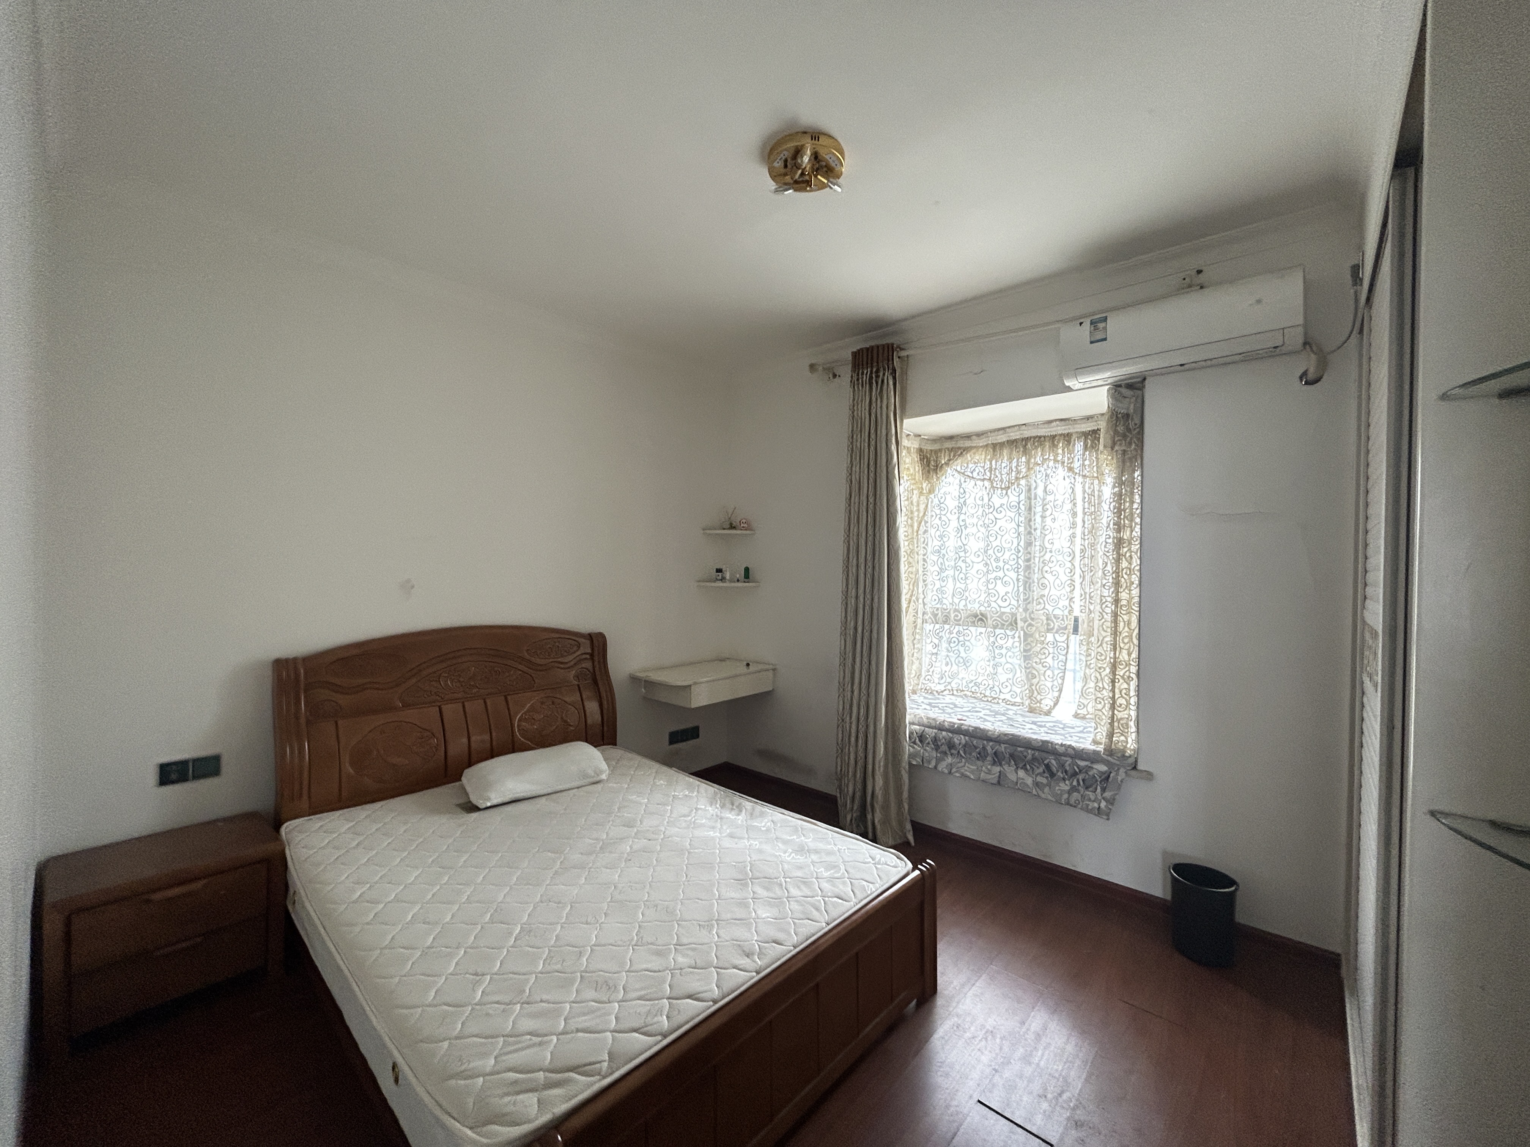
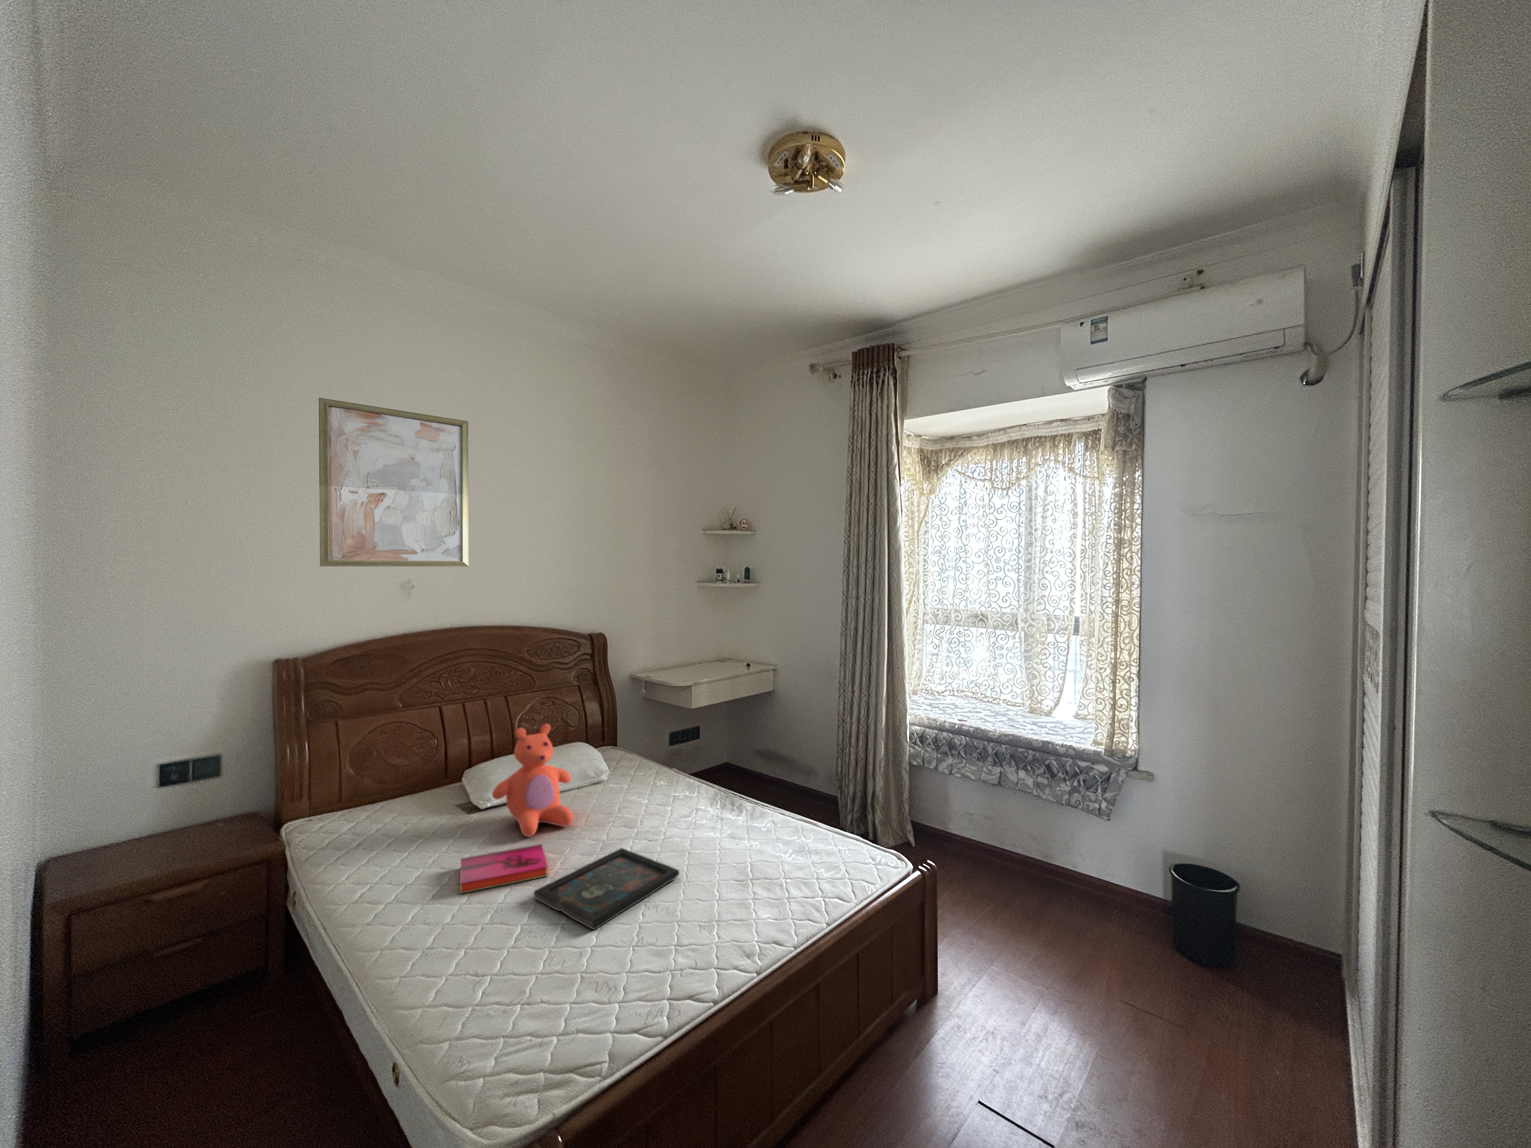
+ wall art (399, 488)
+ tray (608, 884)
+ teddy bear (539, 777)
+ hardback book (504, 867)
